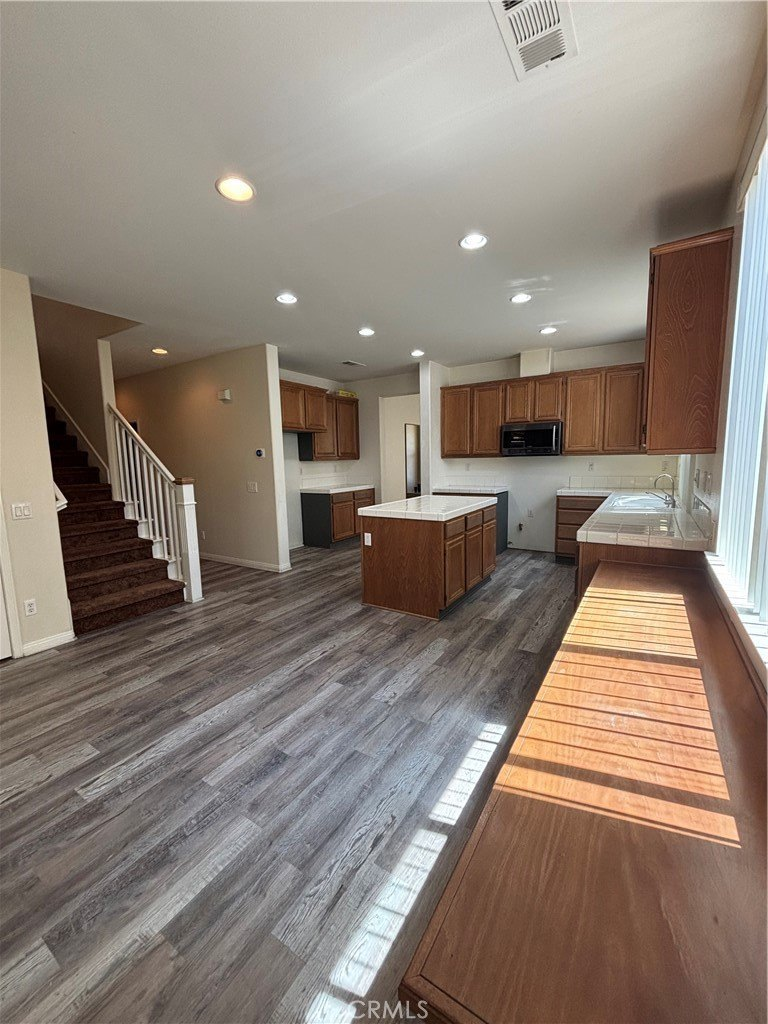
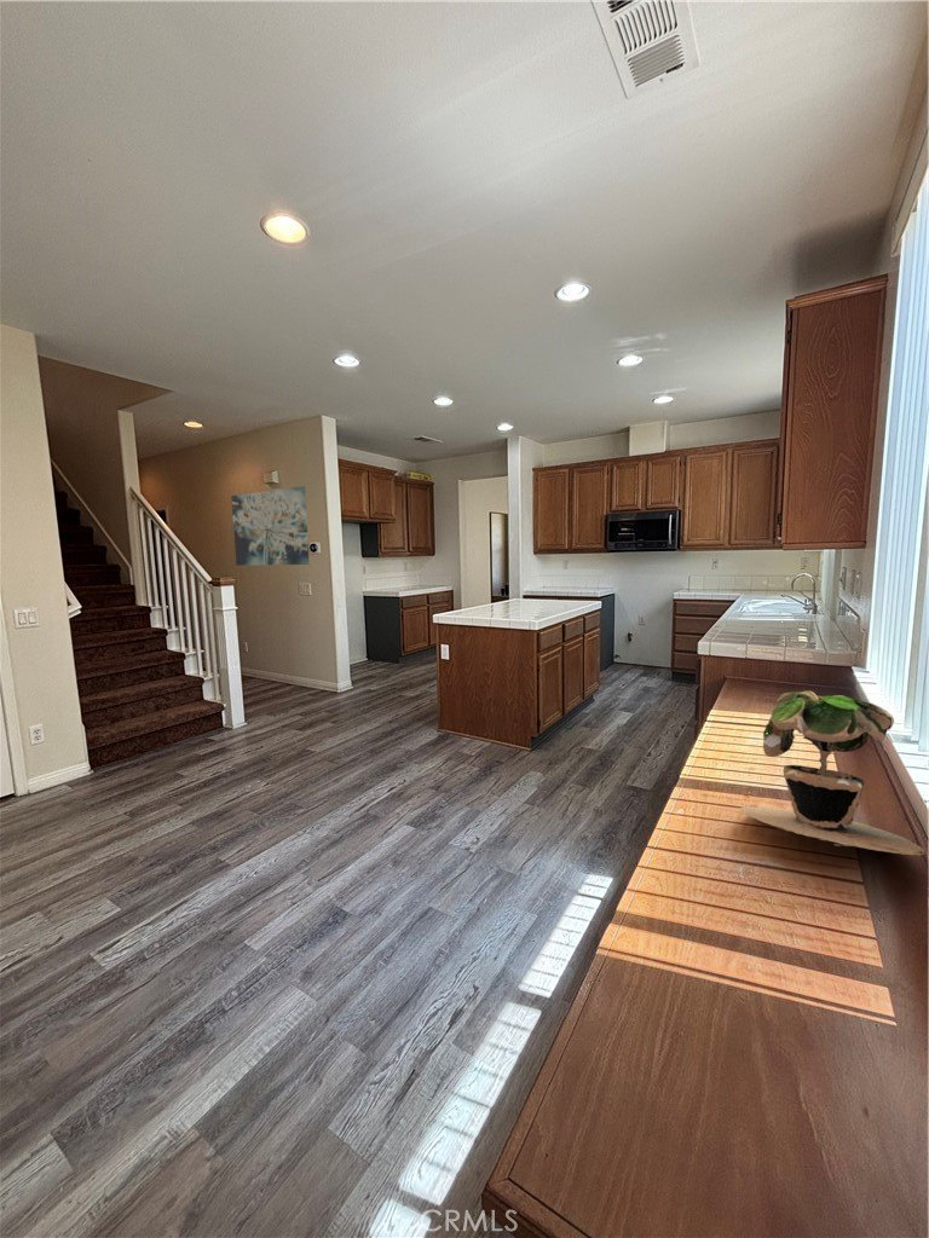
+ potted plant (826, 773)
+ wall art (267, 528)
